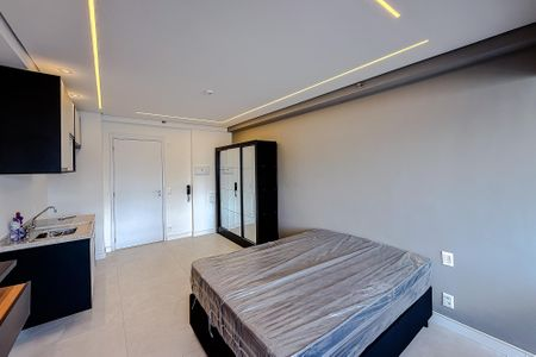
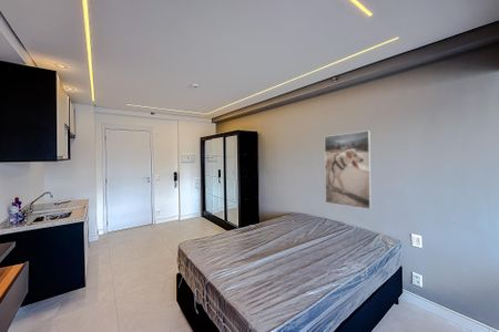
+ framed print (346, 169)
